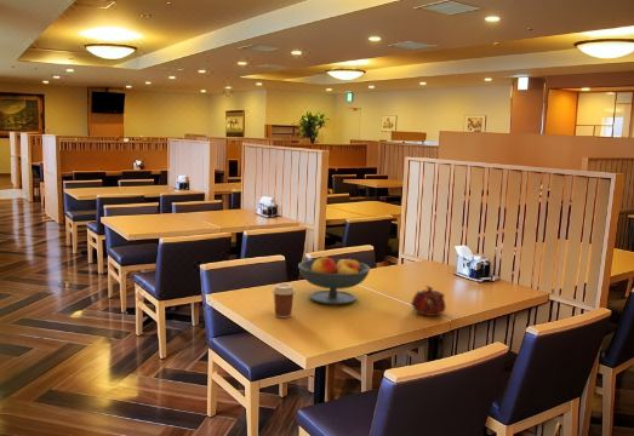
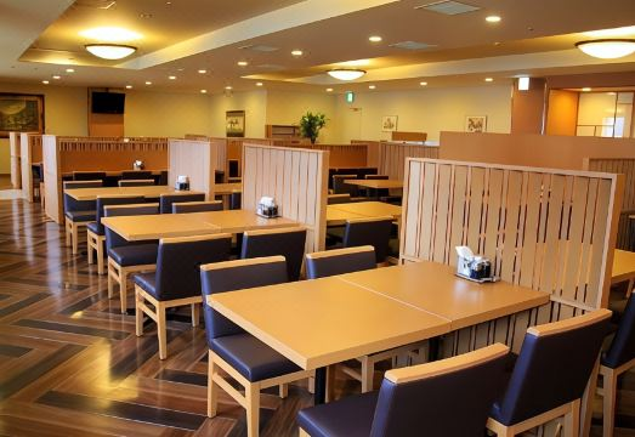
- fruit bowl (333, 276)
- coffee cup (282, 300)
- teapot (428, 299)
